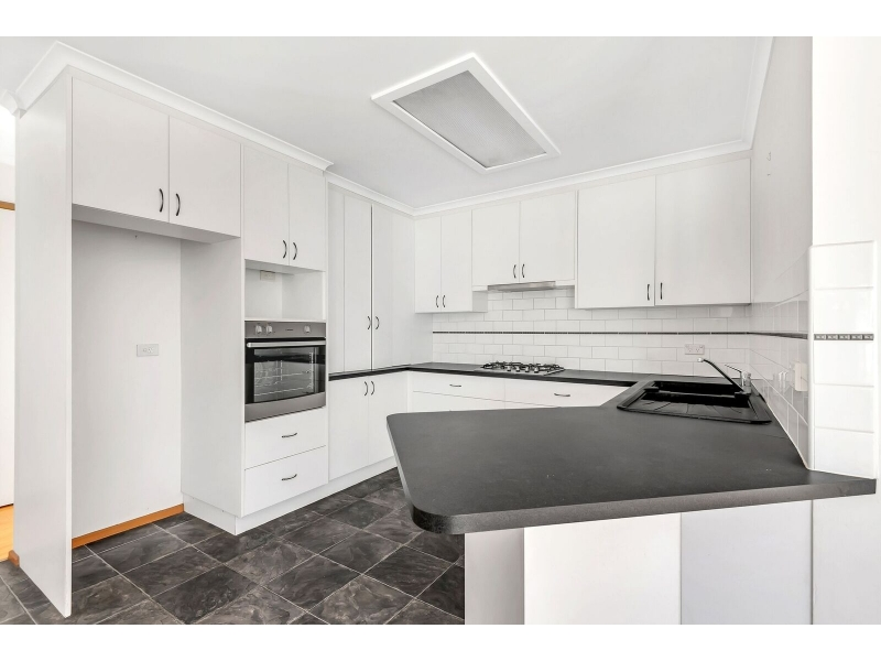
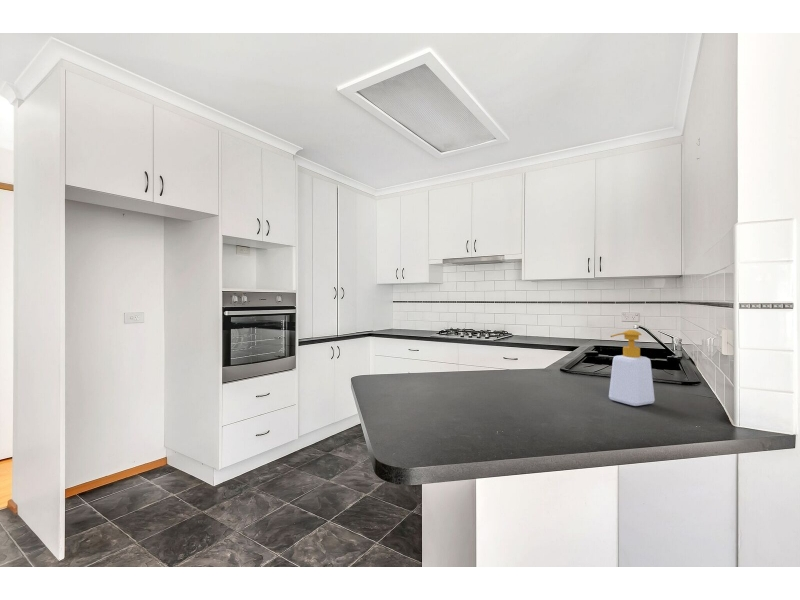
+ soap bottle (626, 366)
